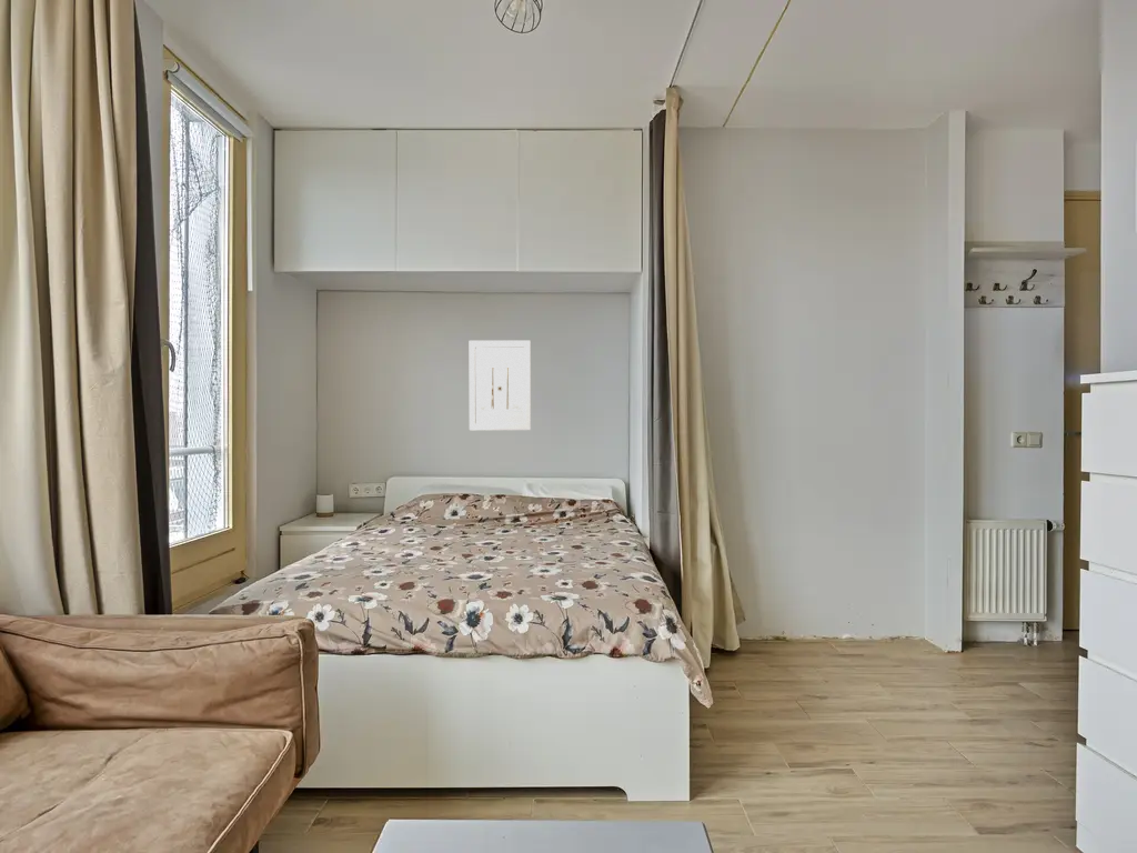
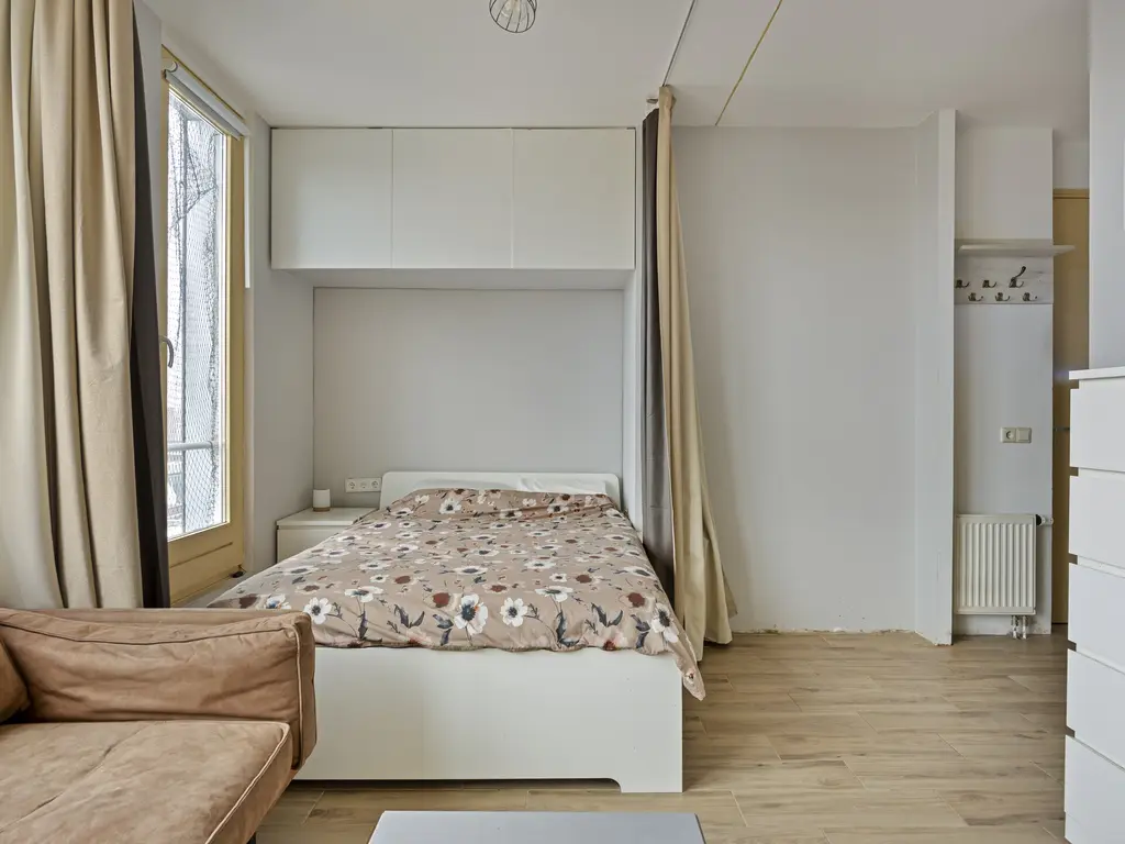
- wall art (500, 385)
